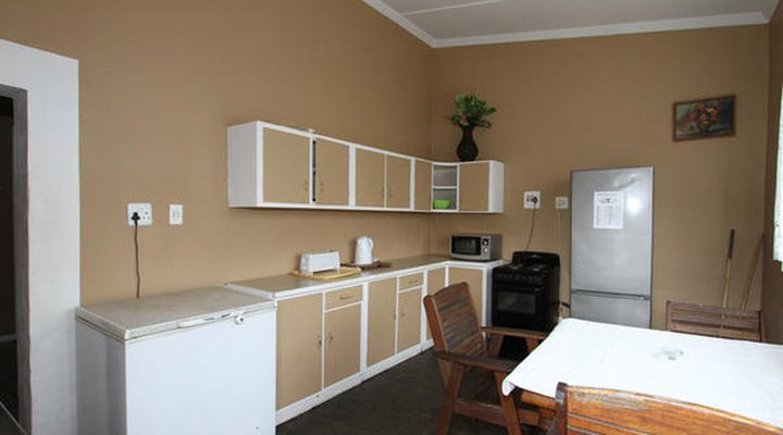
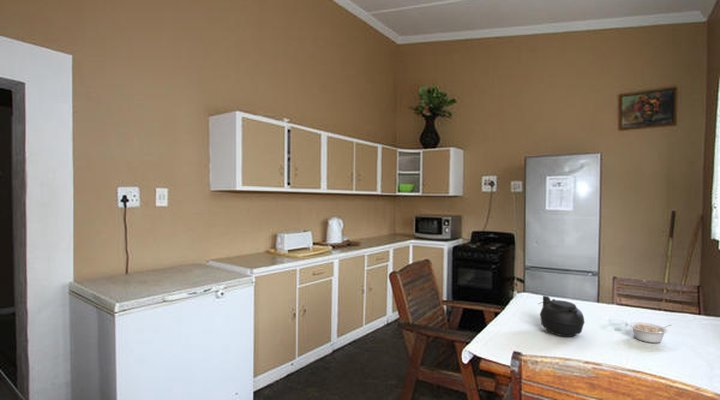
+ teapot (558, 316)
+ legume (648, 331)
